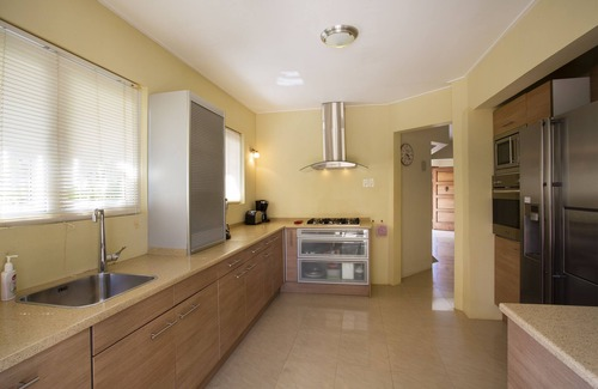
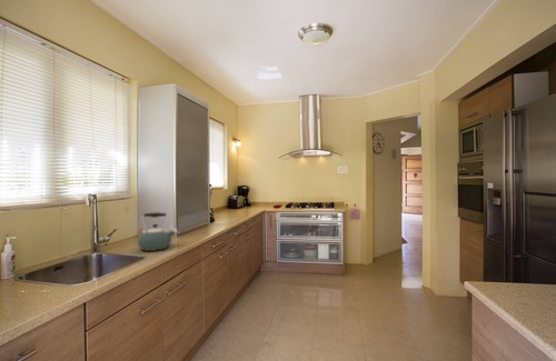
+ kettle (158, 230)
